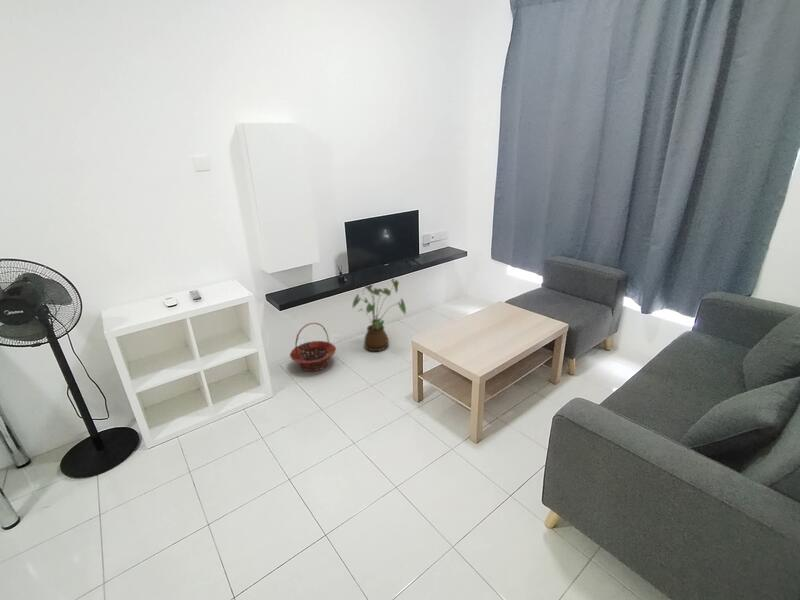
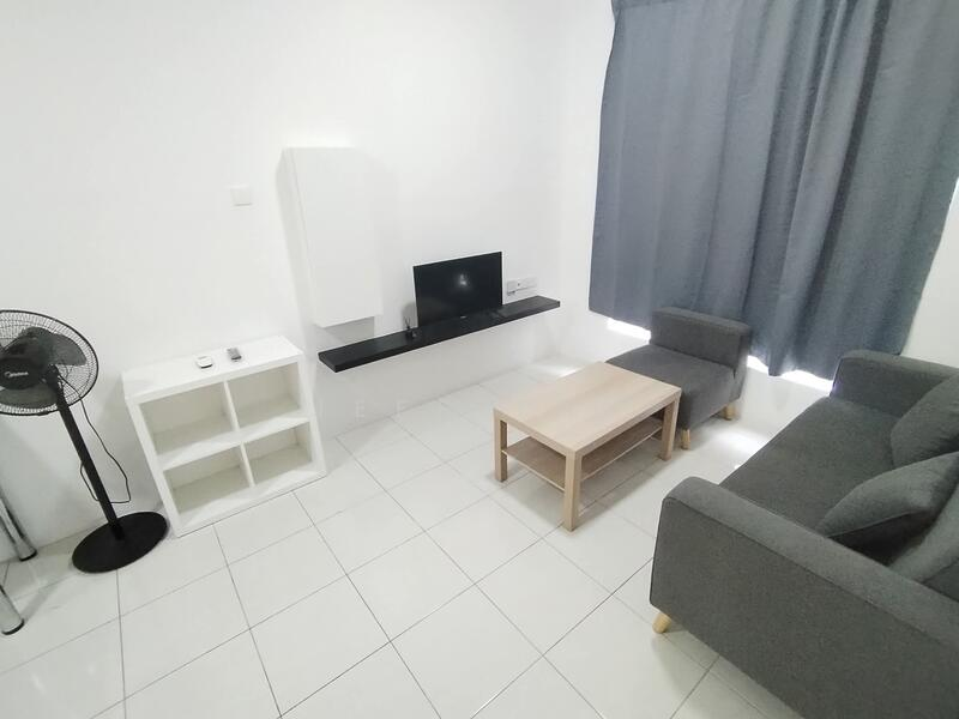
- basket (312, 344)
- house plant (381, 317)
